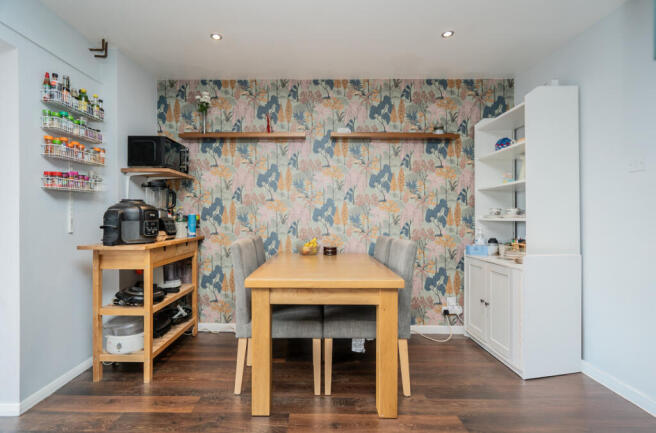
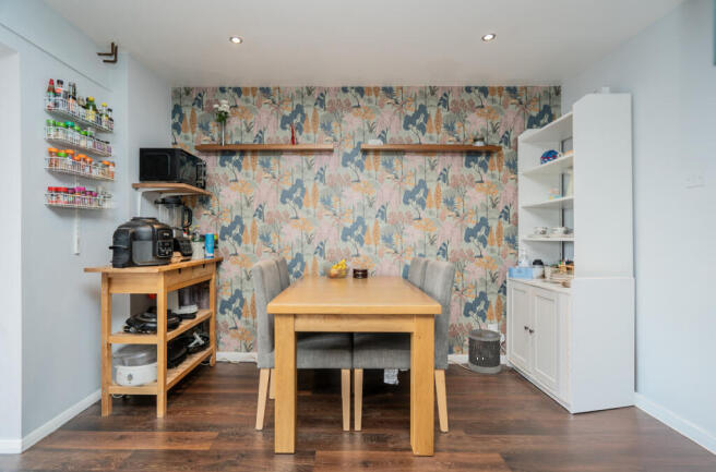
+ wastebasket (484, 351)
